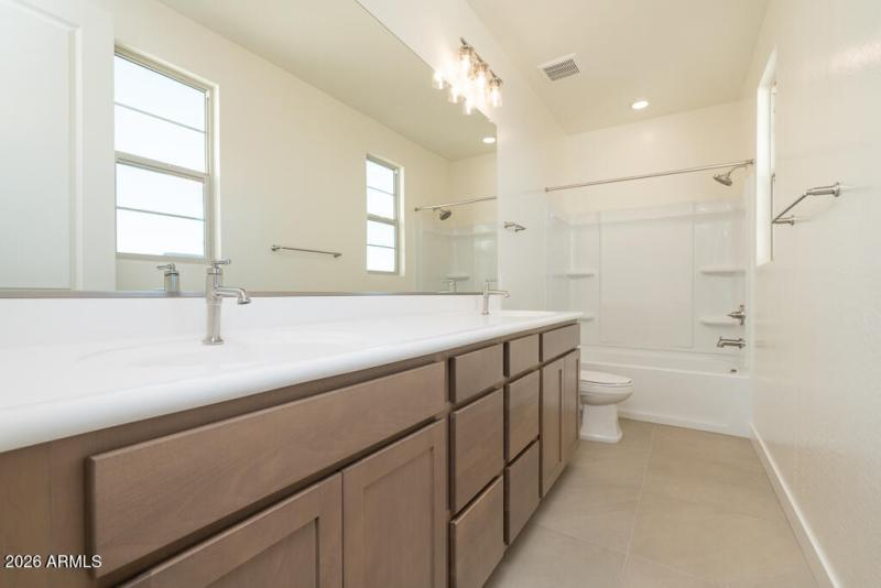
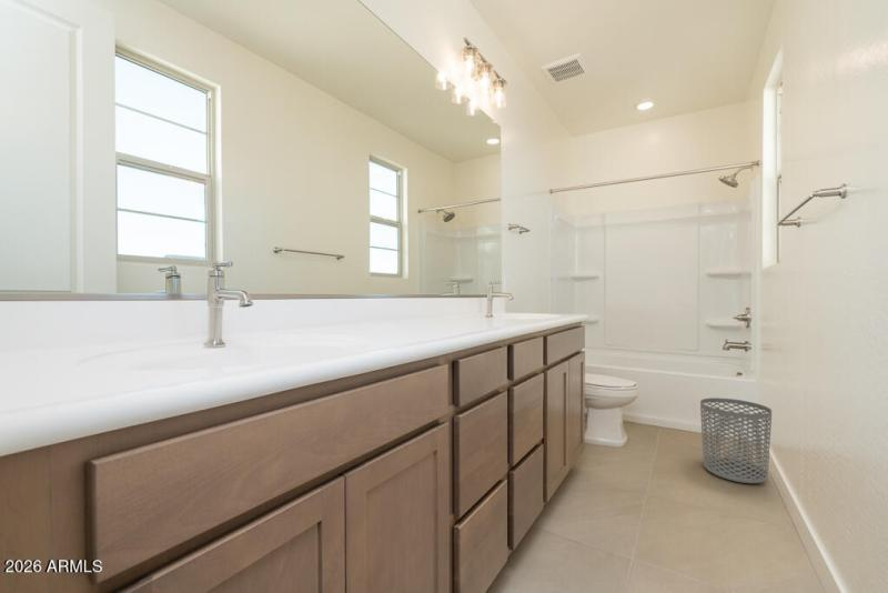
+ waste bin (734, 439)
